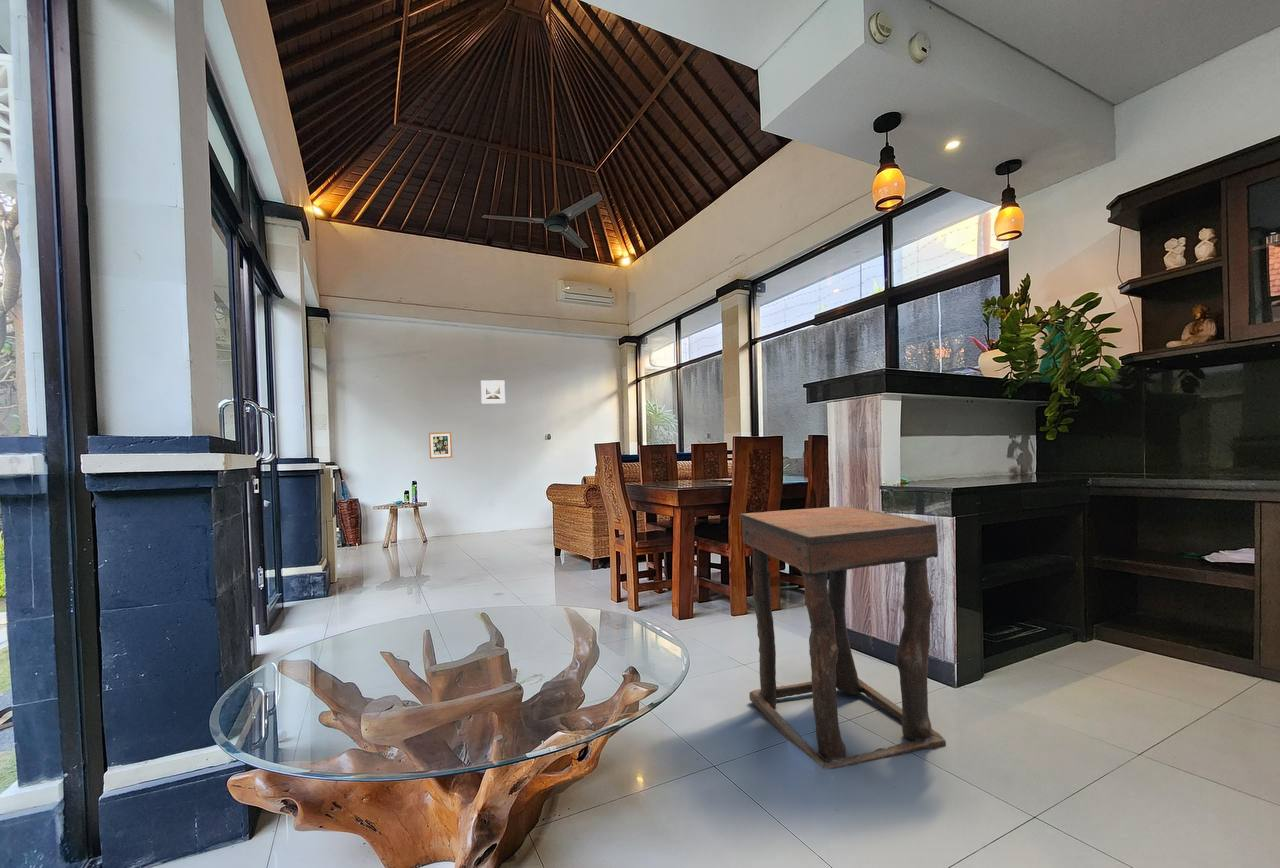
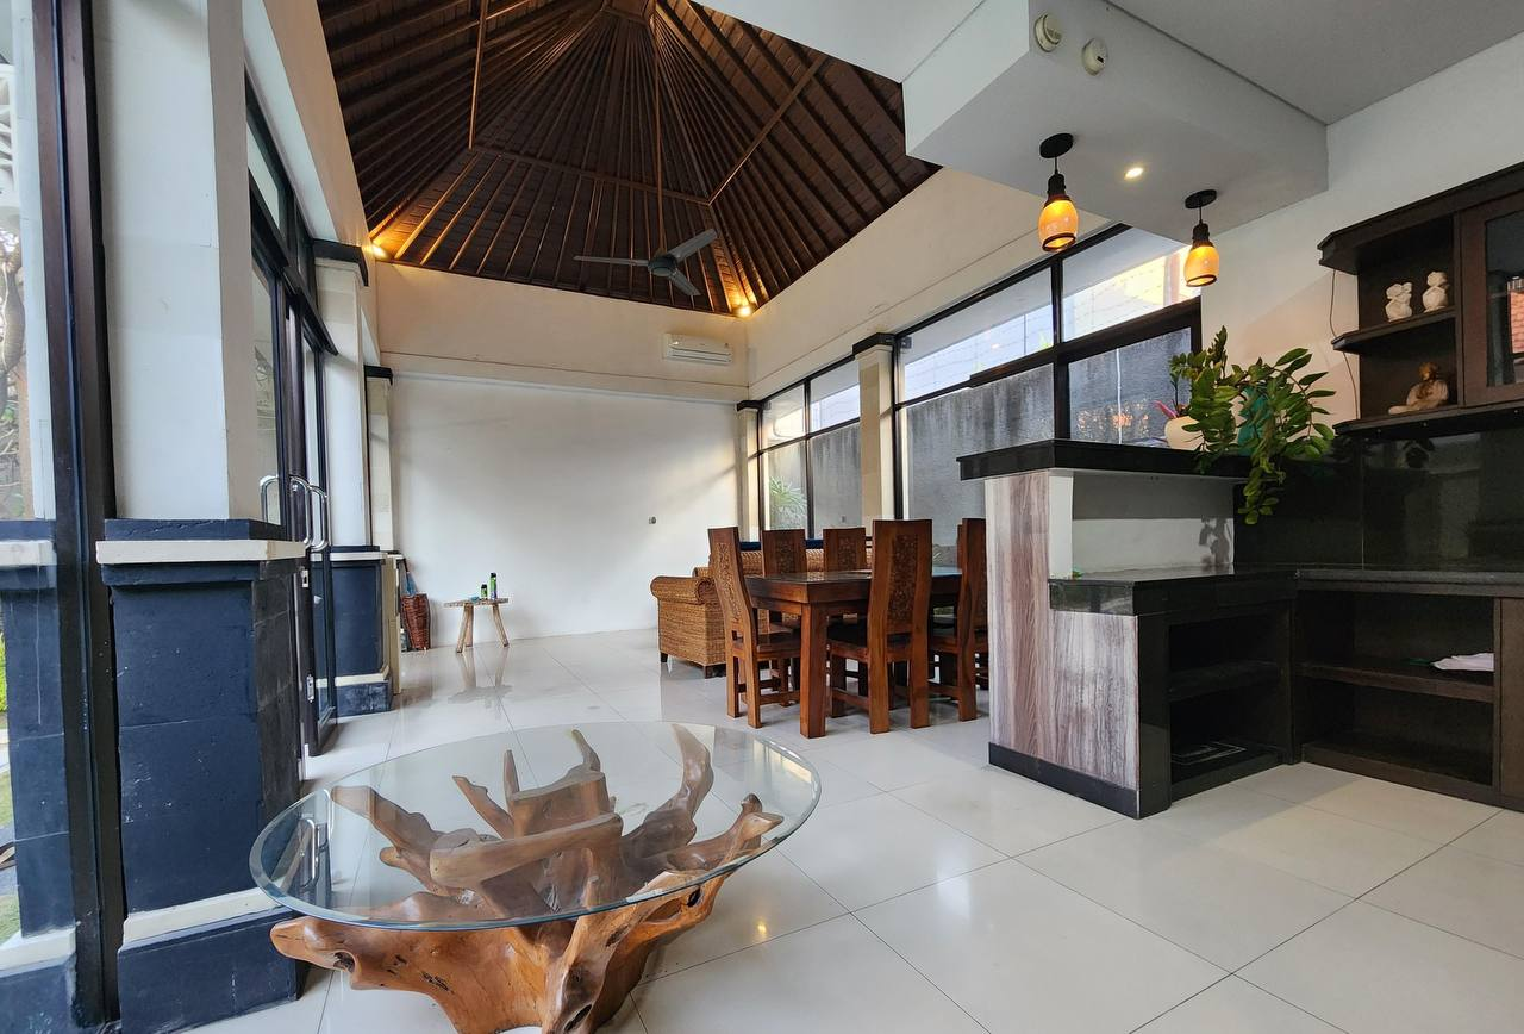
- wall art (440, 445)
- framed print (493, 391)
- side table (833, 619)
